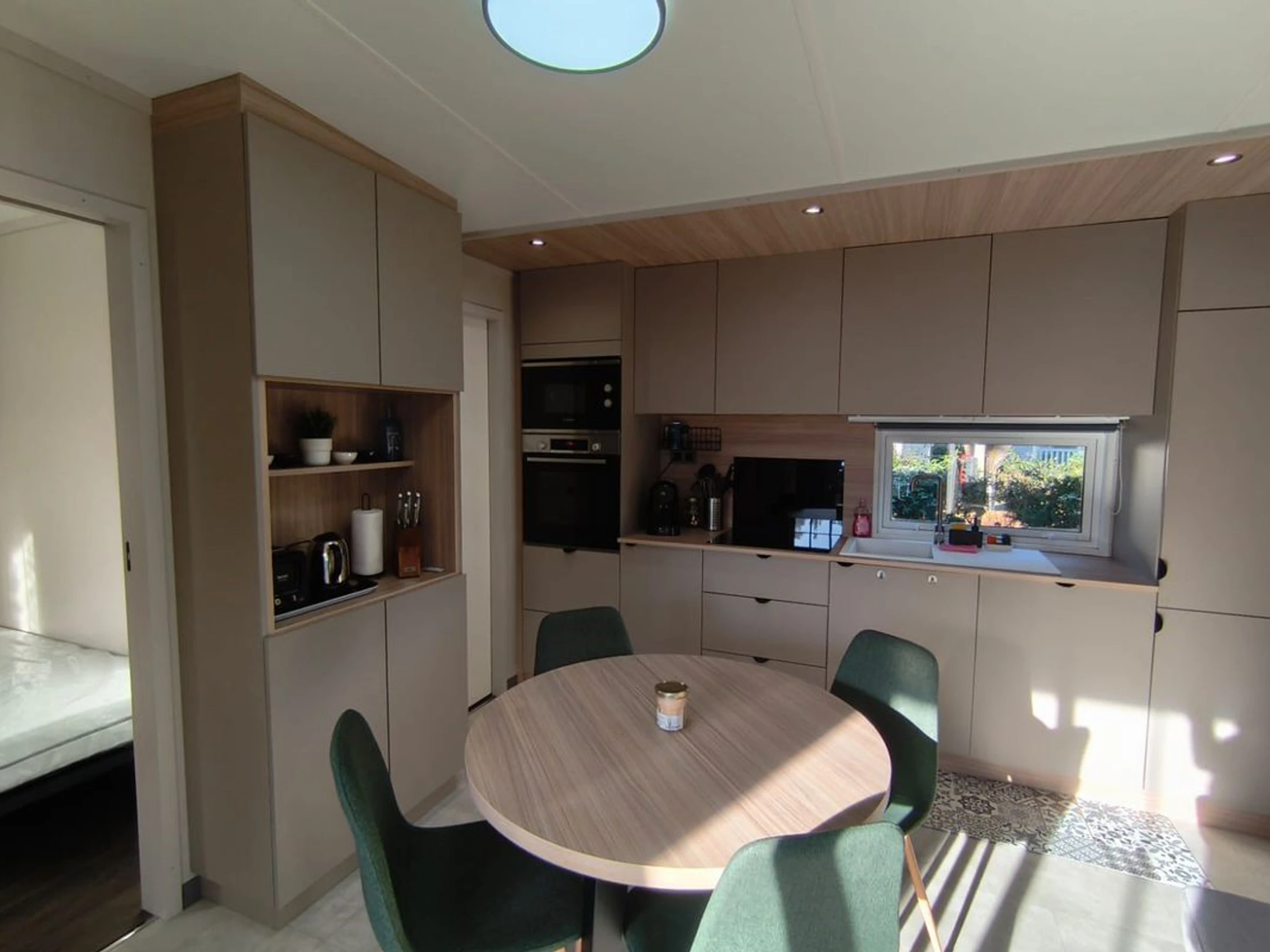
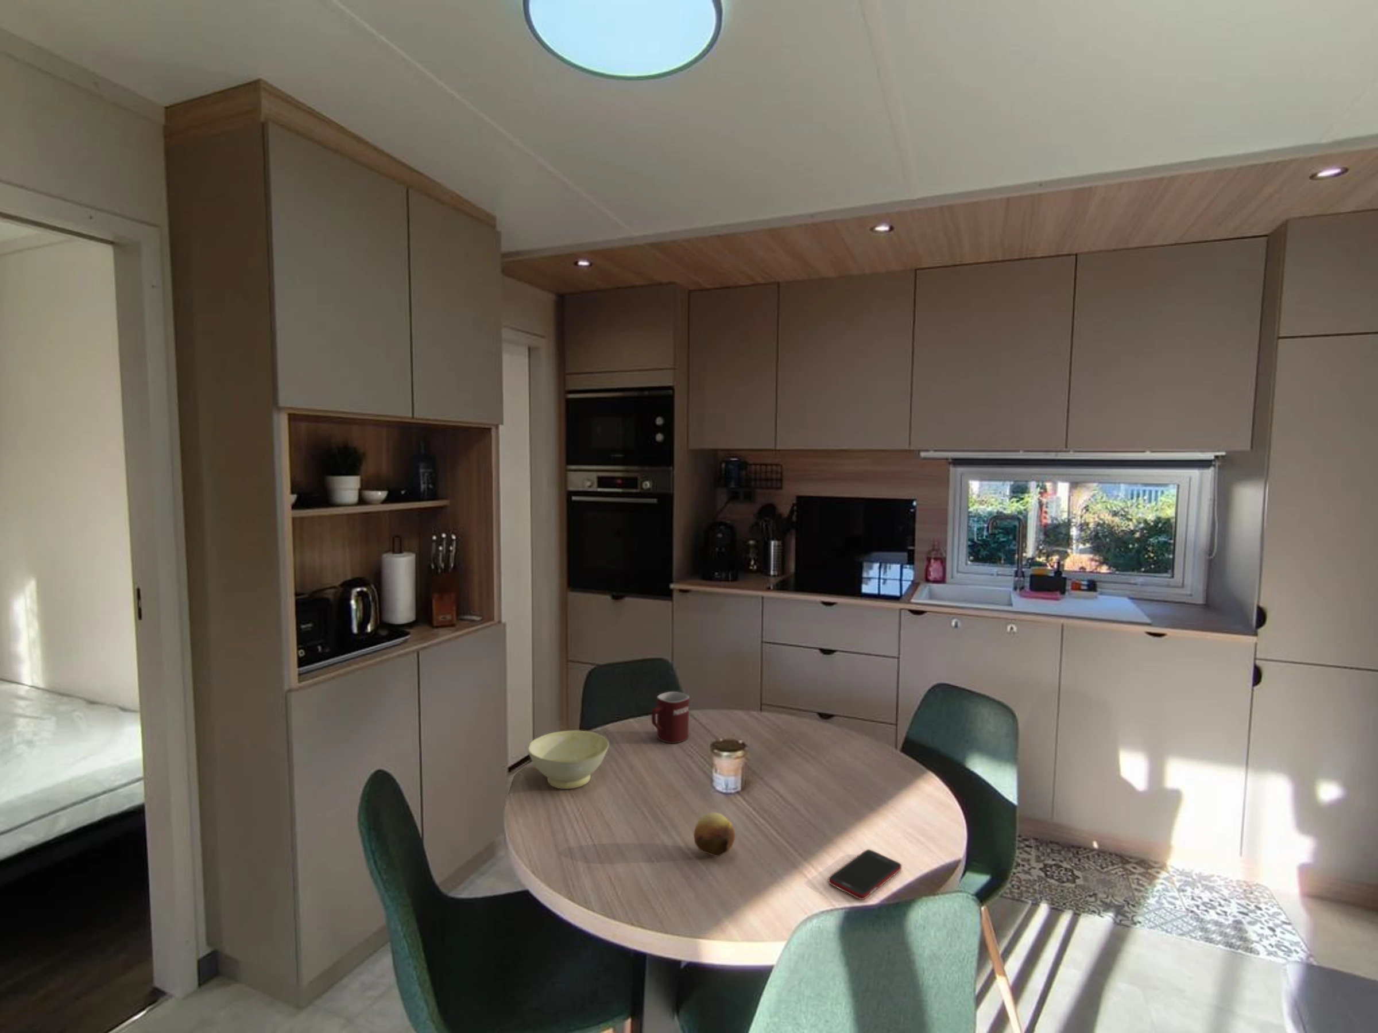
+ fruit (714, 833)
+ cell phone (865, 873)
+ bowl (569, 762)
+ mug (667, 718)
